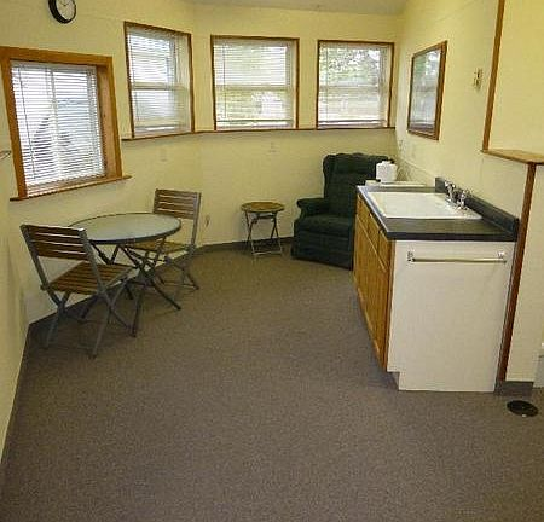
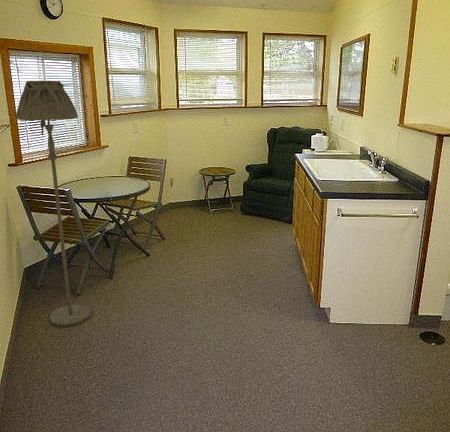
+ floor lamp (58, 207)
